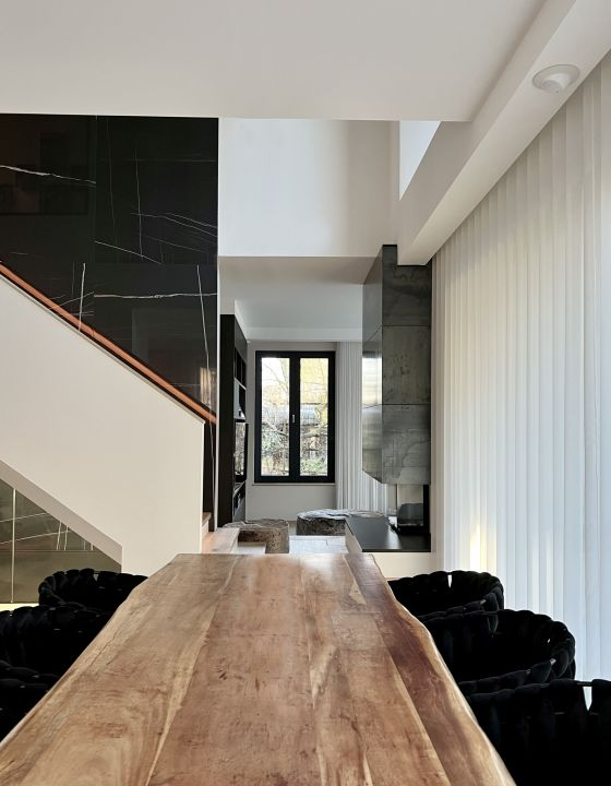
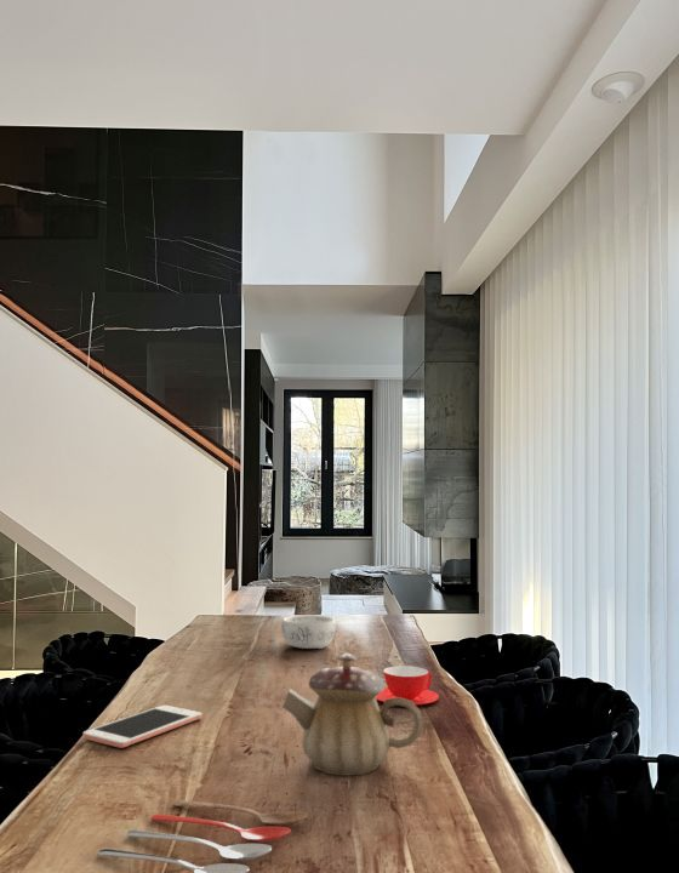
+ teapot (352, 707)
+ decorative bowl (306, 632)
+ cooking utensil (202, 839)
+ teacup (405, 685)
+ cell phone (144, 724)
